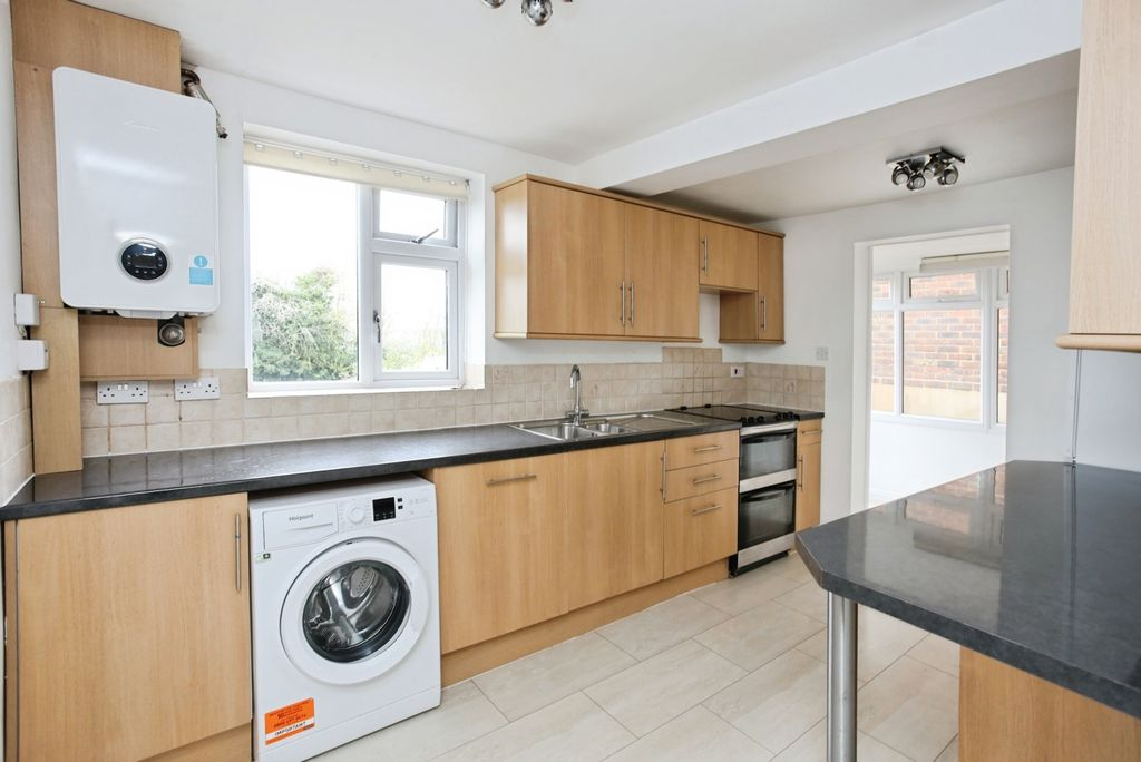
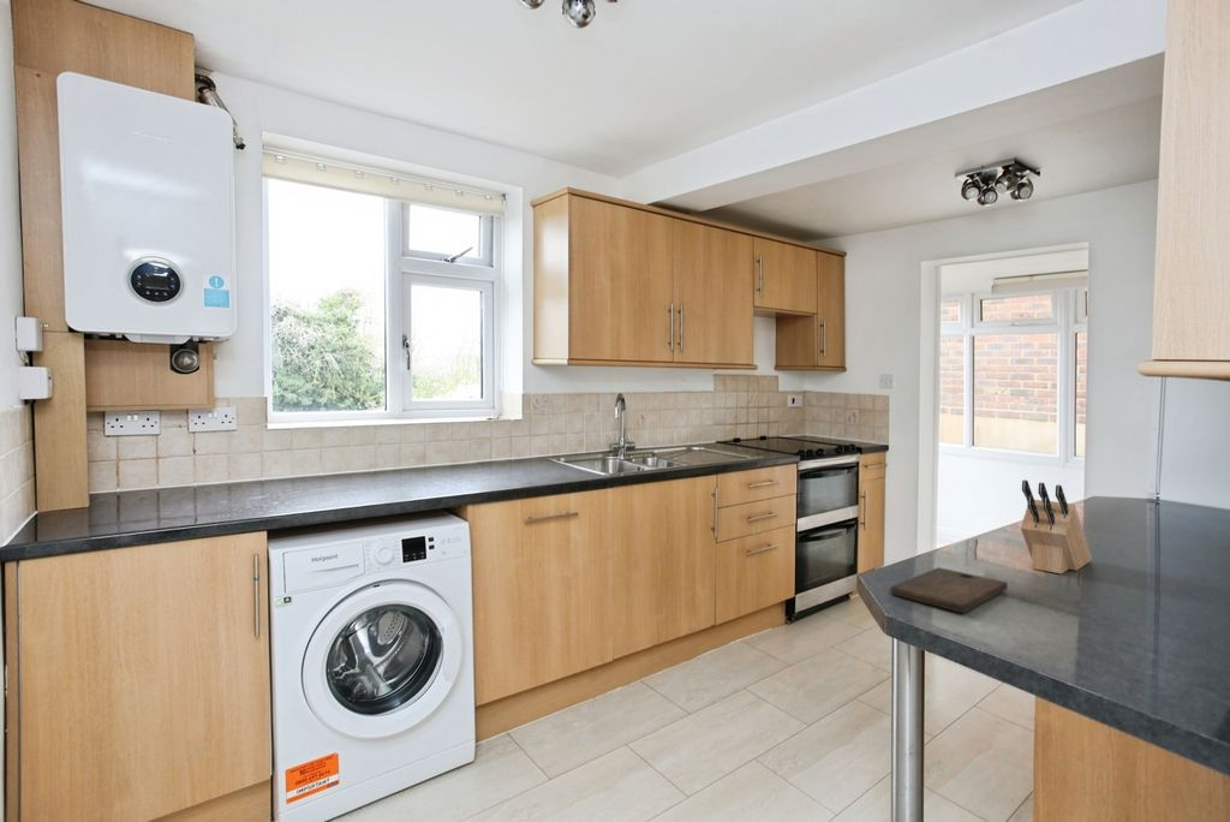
+ cutting board (949, 588)
+ knife block (1055, 522)
